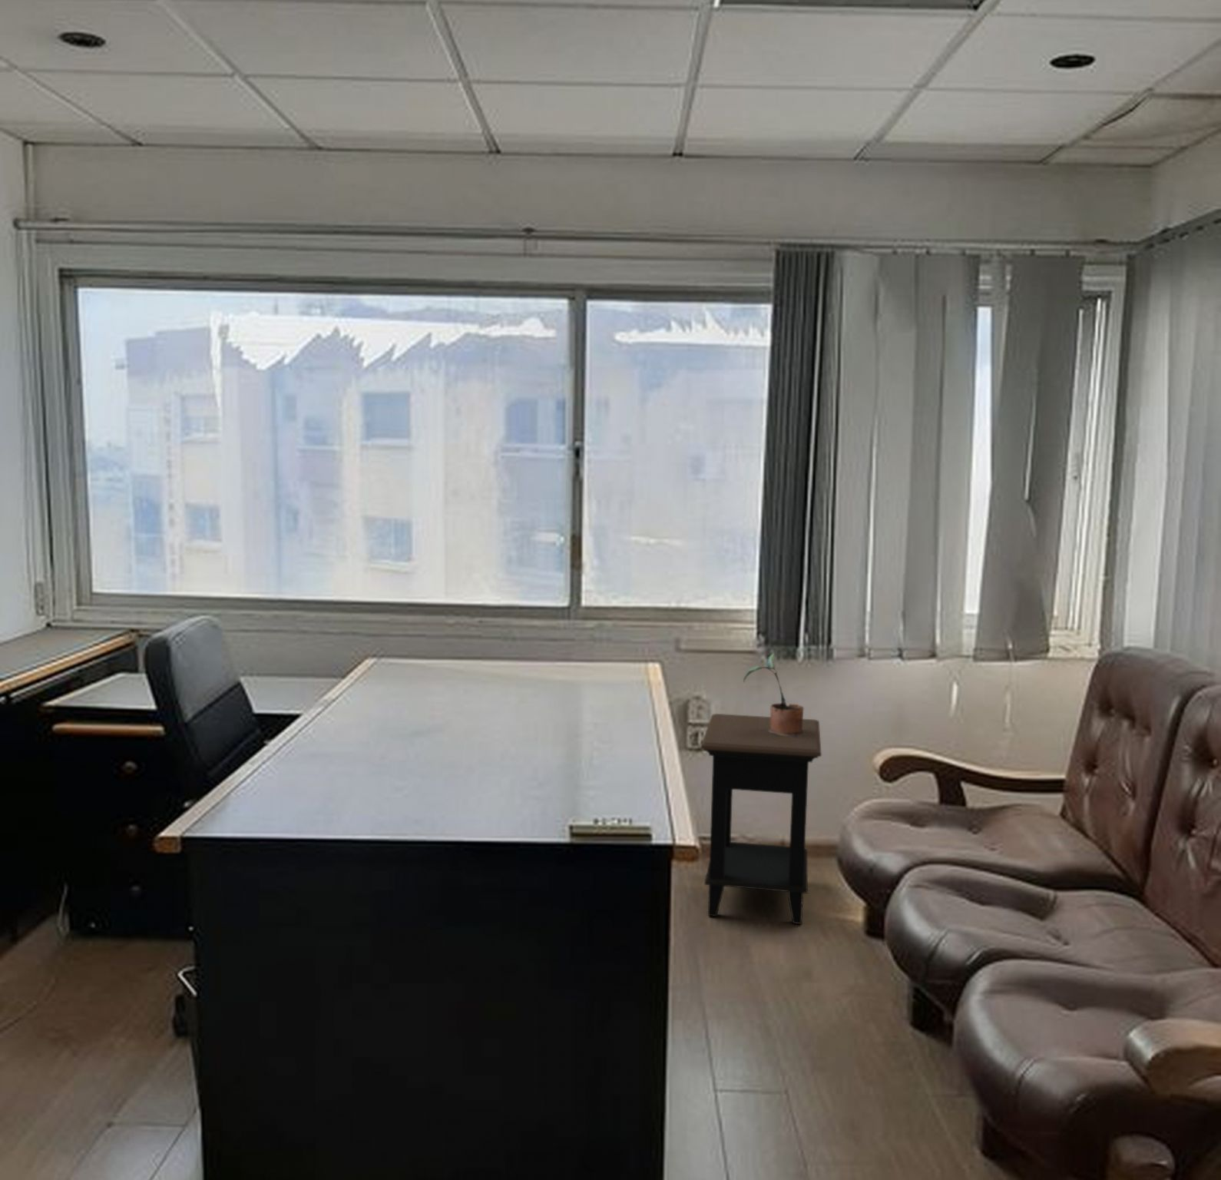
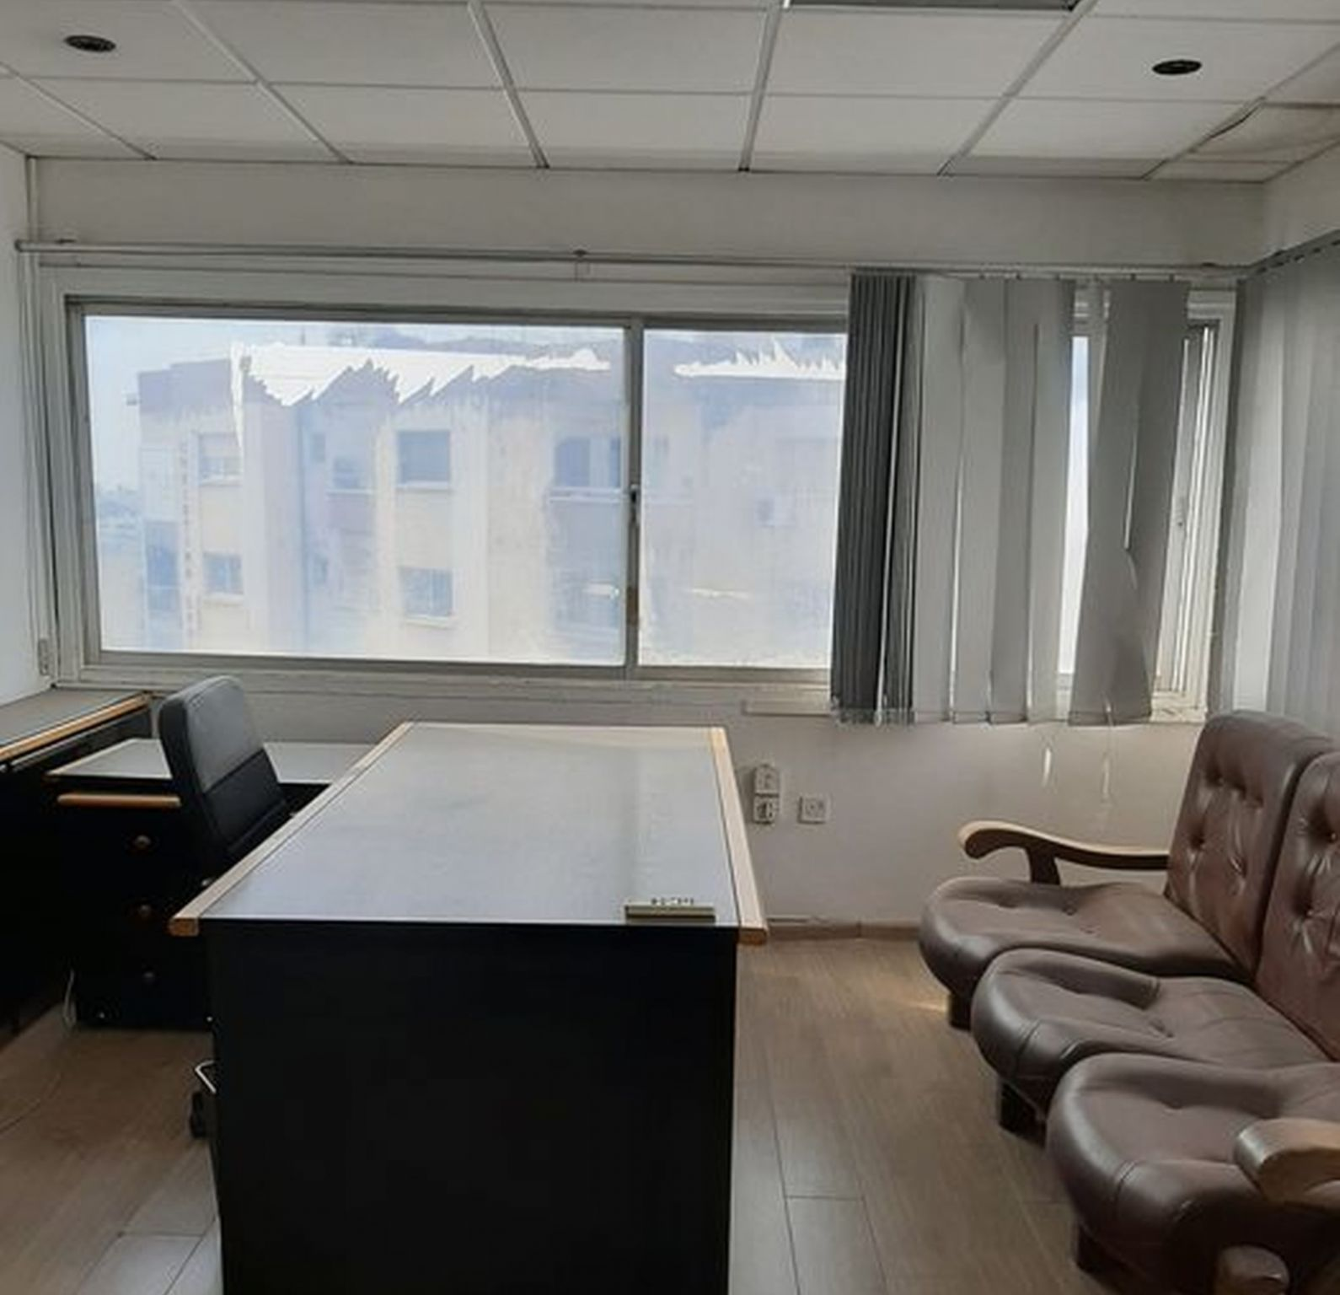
- side table (762, 792)
- potted plant (781, 690)
